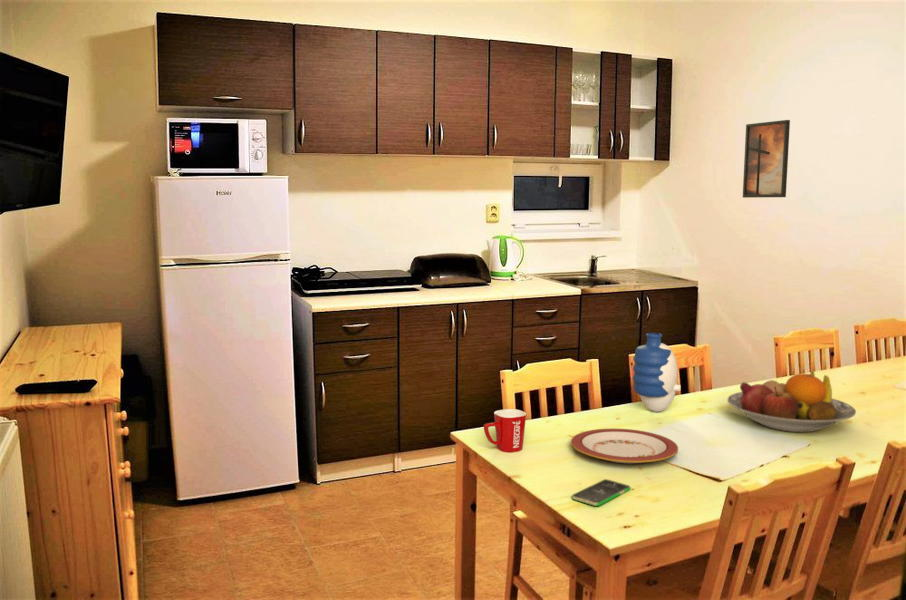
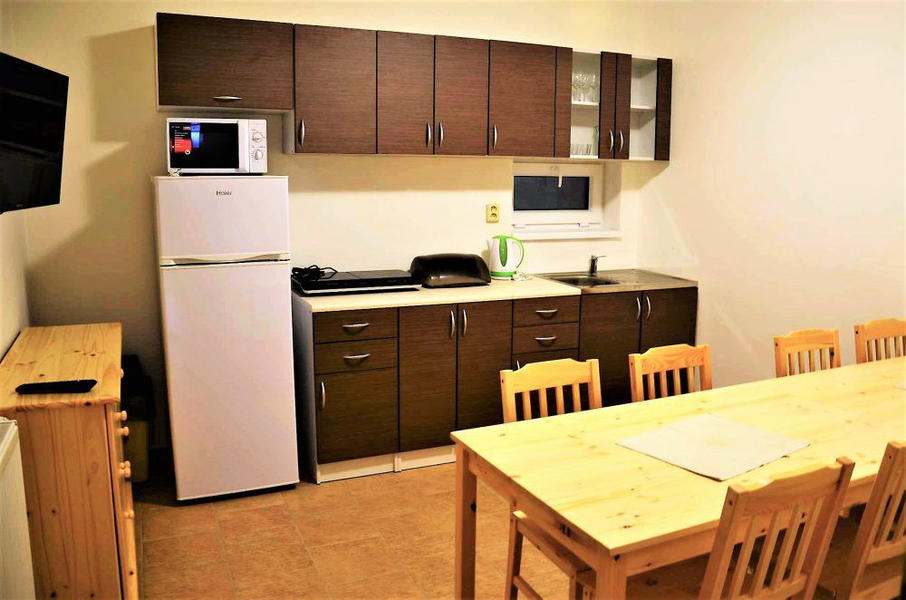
- fruit bowl (789, 399)
- vase (656, 373)
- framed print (765, 160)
- plate (623, 447)
- smartphone (601, 492)
- mug (503, 431)
